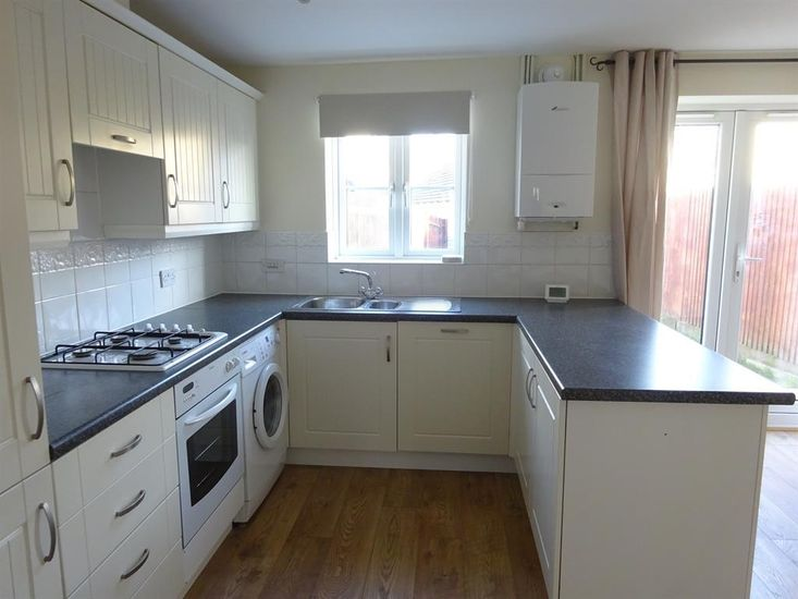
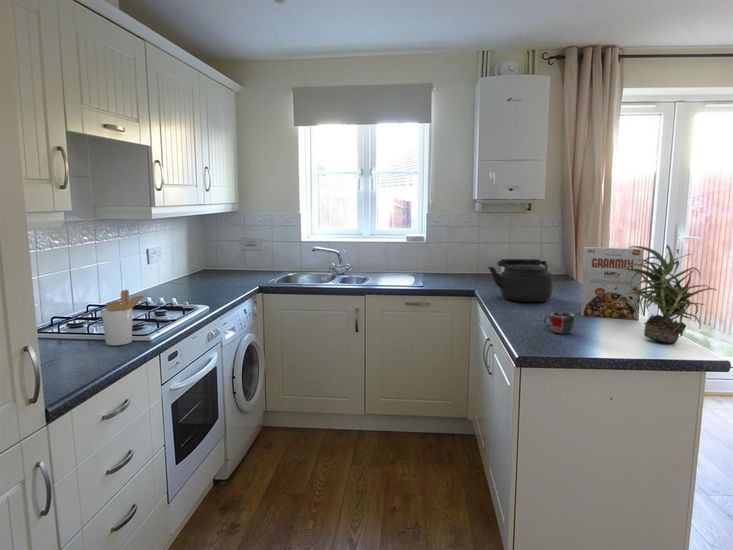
+ potted plant (659, 291)
+ utensil holder (124, 317)
+ mug (558, 322)
+ kettle (524, 279)
+ cereal box (610, 282)
